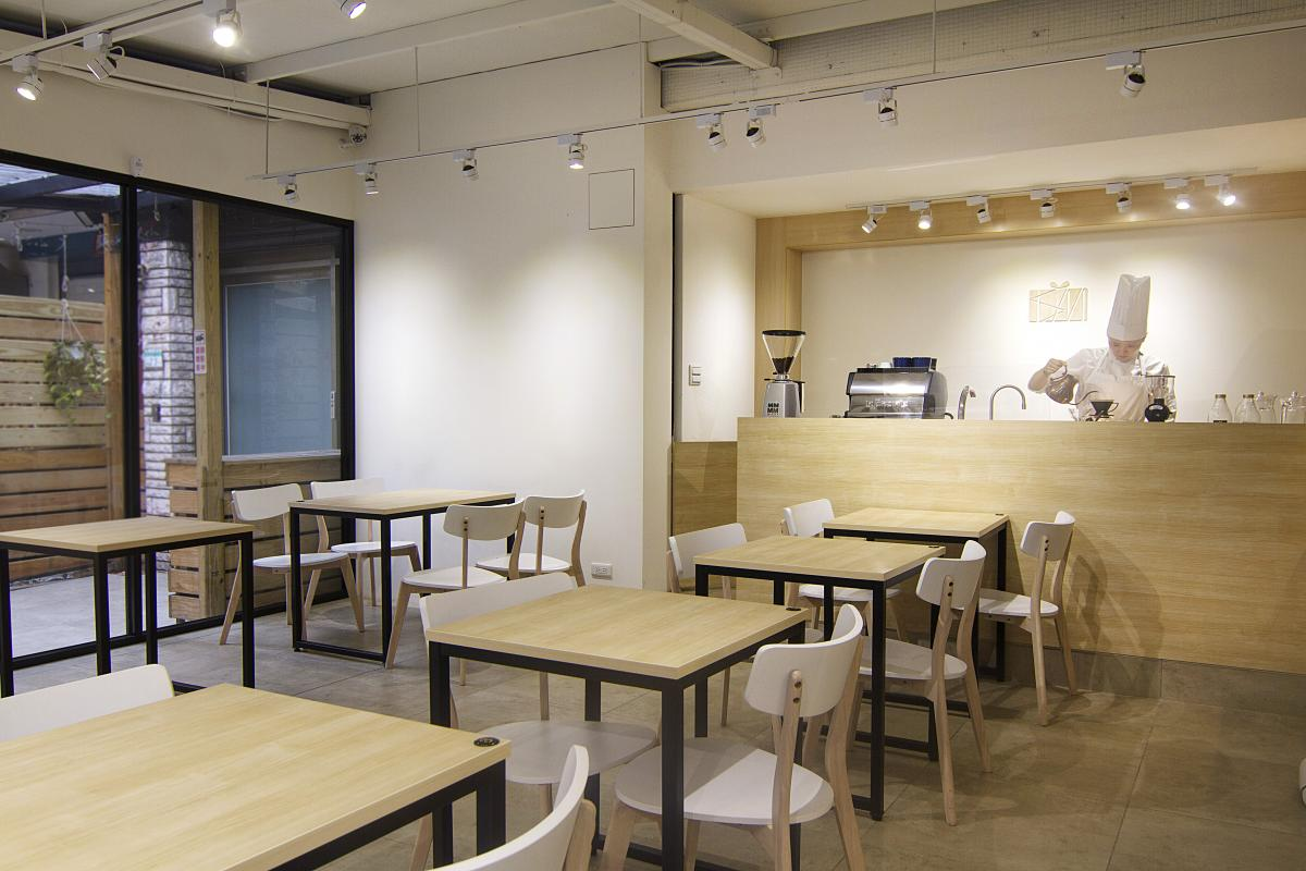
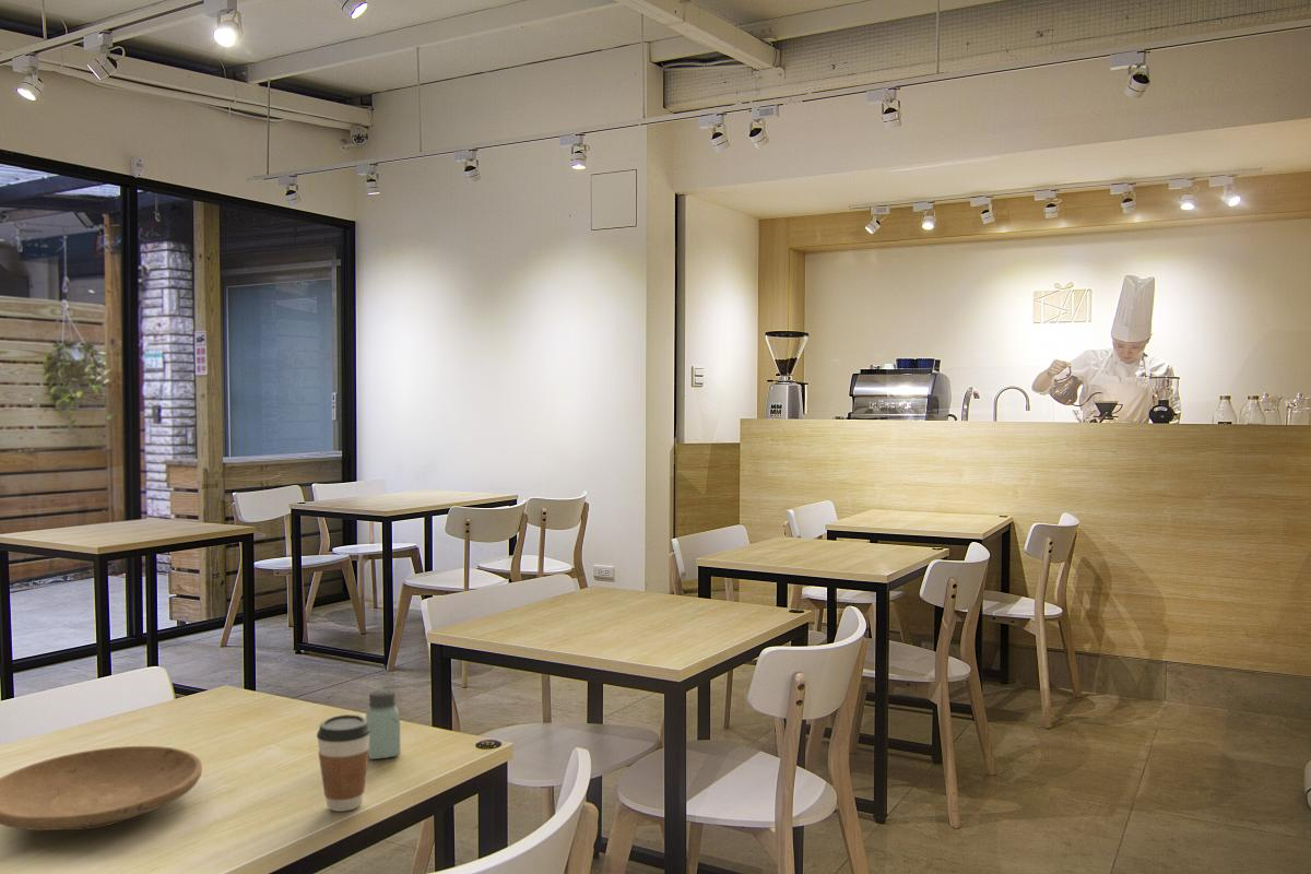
+ coffee cup (344, 763)
+ saltshaker (382, 722)
+ plate (96, 794)
